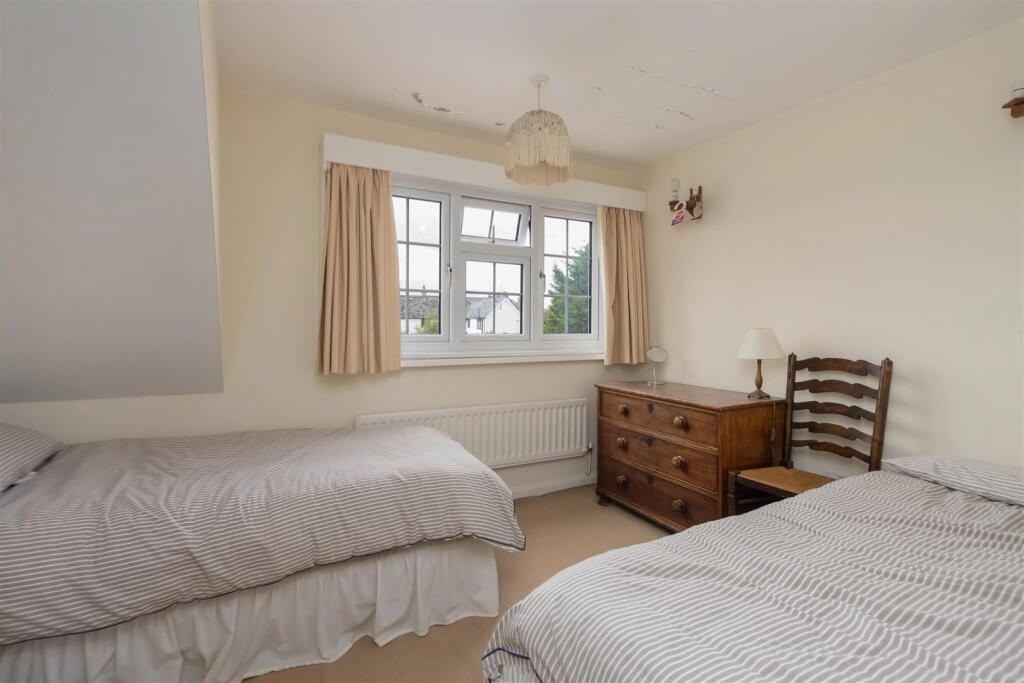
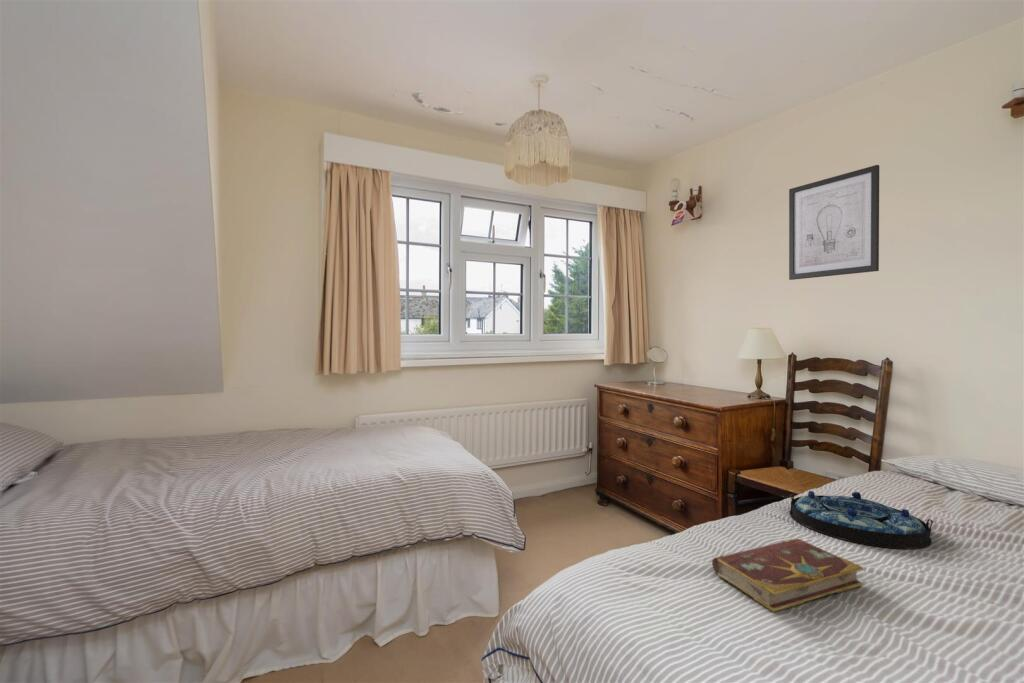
+ wall art (830, 227)
+ book (784, 568)
+ serving tray (855, 512)
